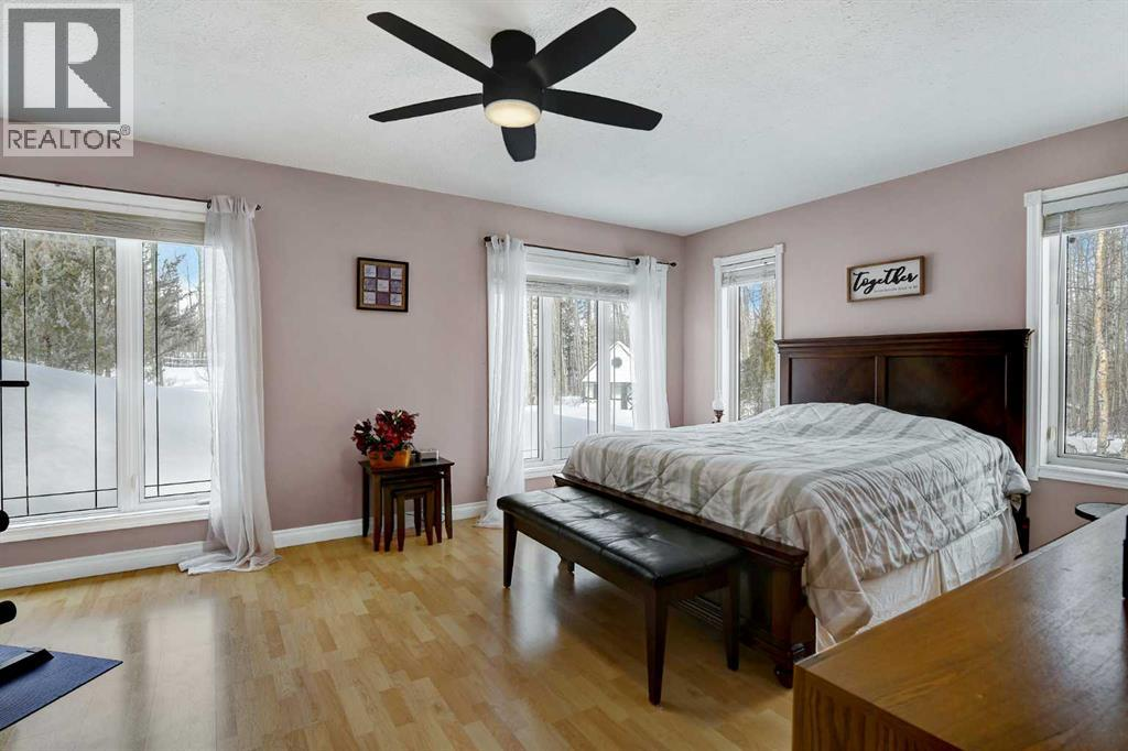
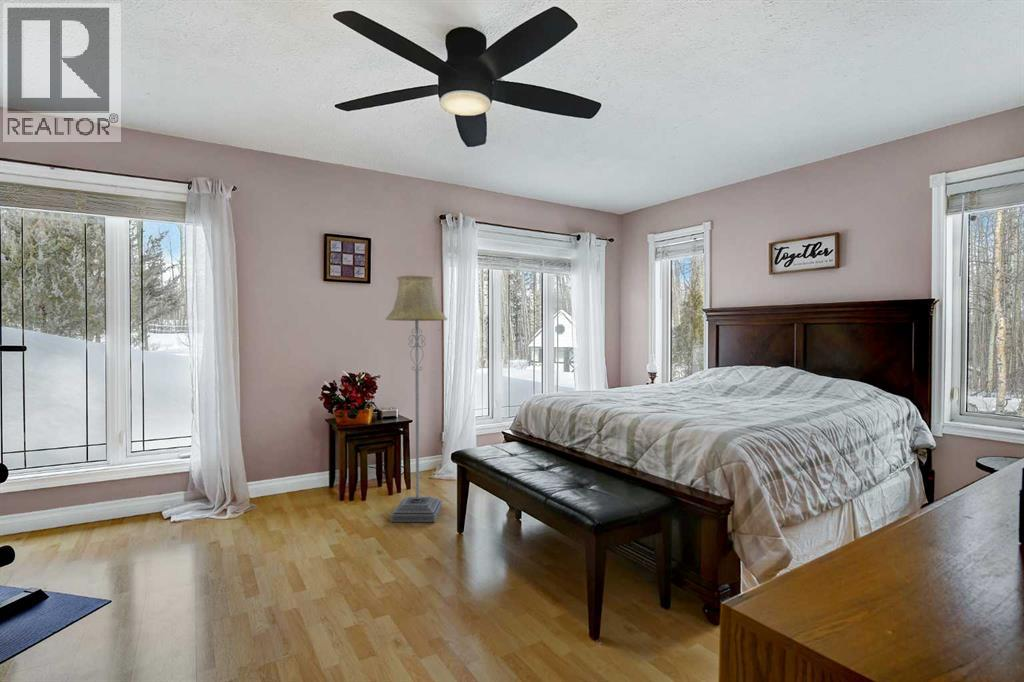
+ floor lamp (417, 396)
